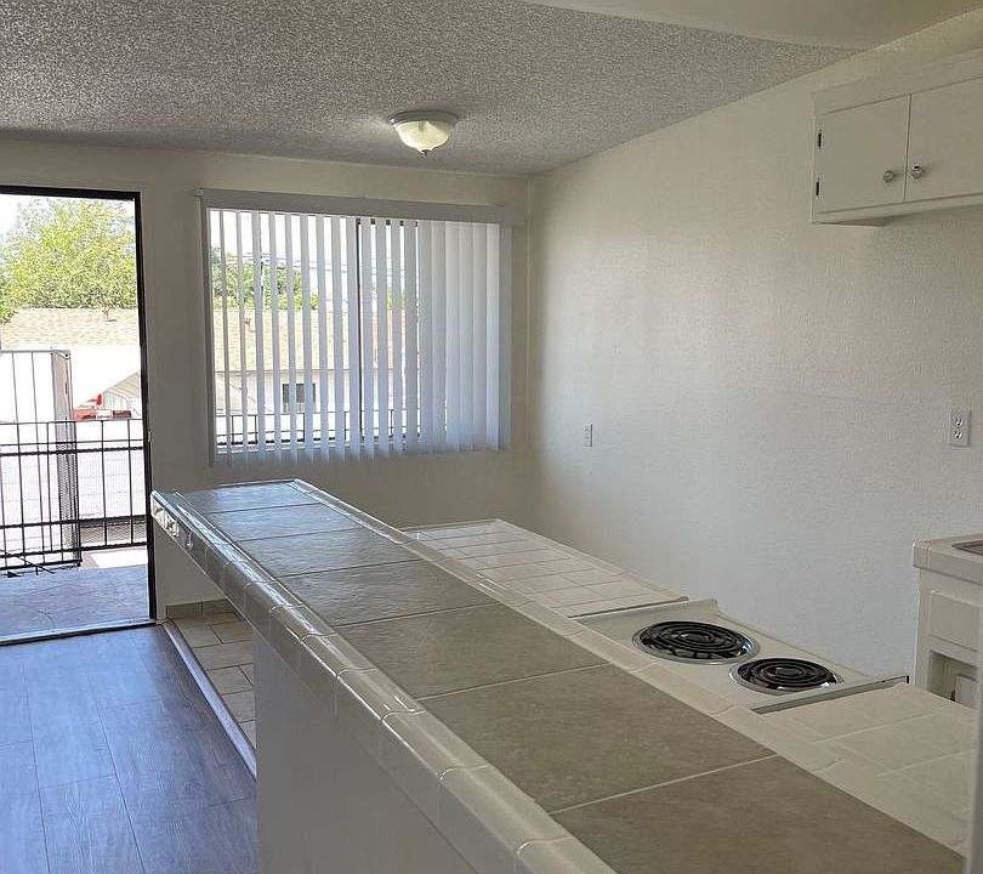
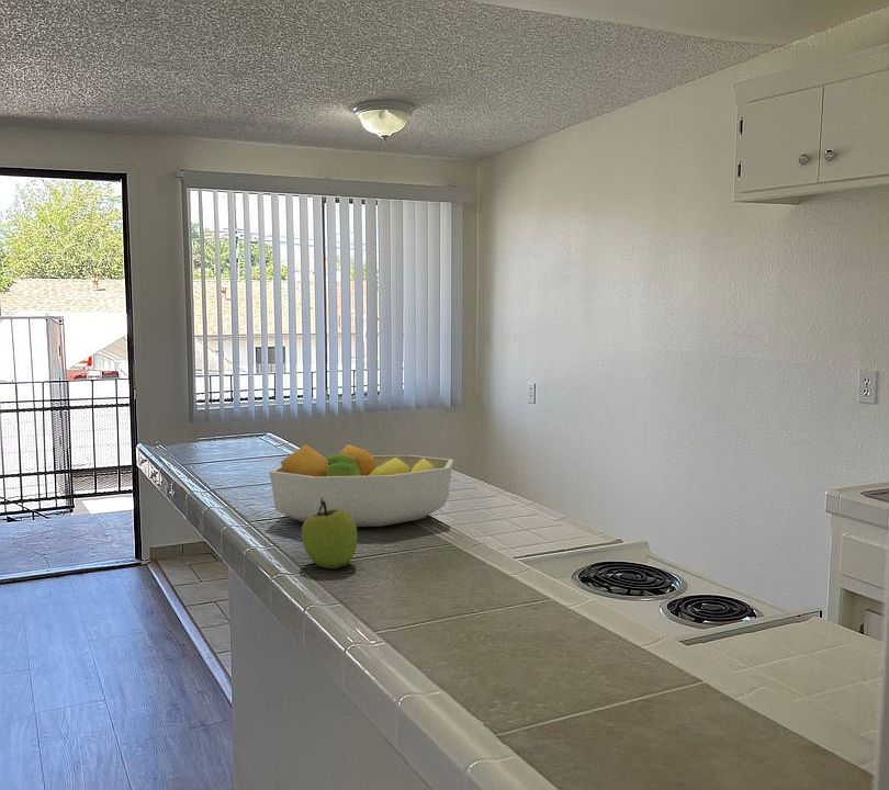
+ fruit (329, 531)
+ fruit bowl (365, 478)
